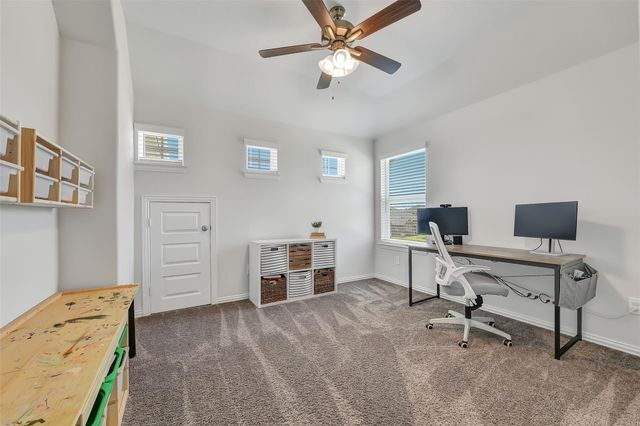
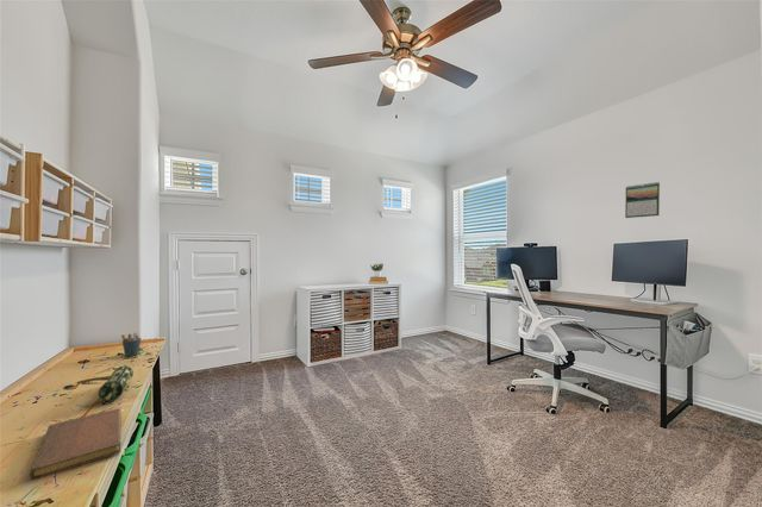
+ notebook (82, 438)
+ pencil case (117, 381)
+ pen holder (131, 343)
+ calendar (642, 200)
